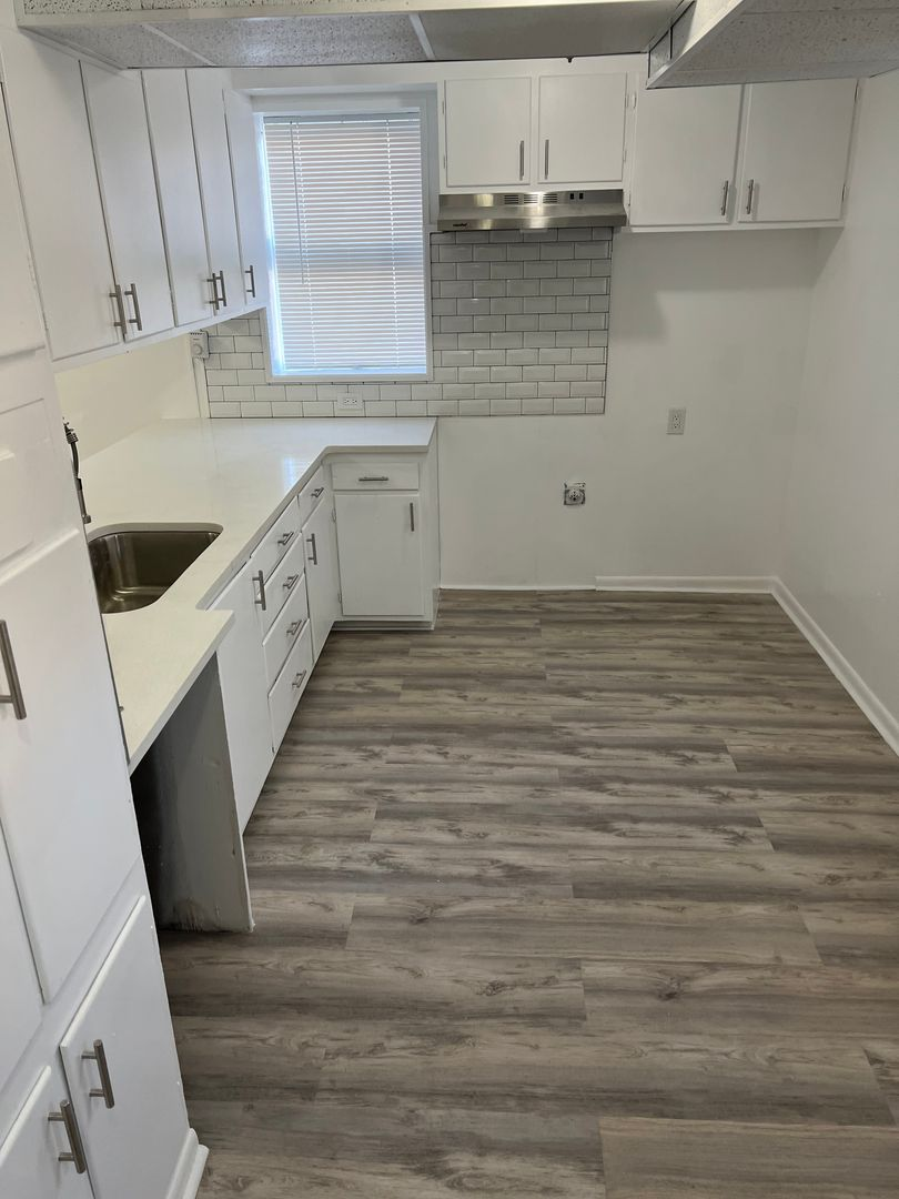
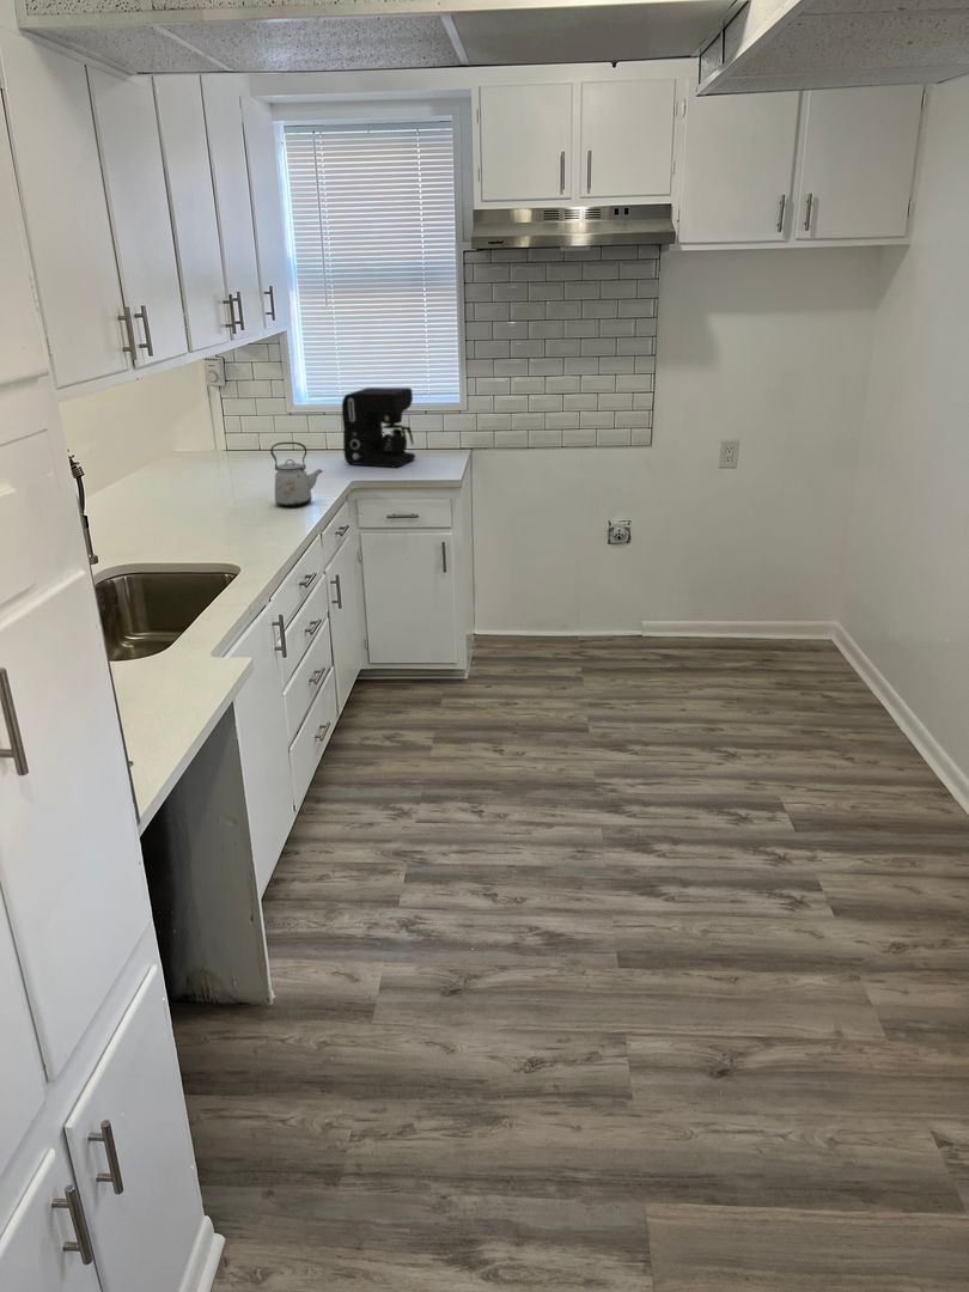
+ kettle (298, 473)
+ coffee maker (380, 426)
